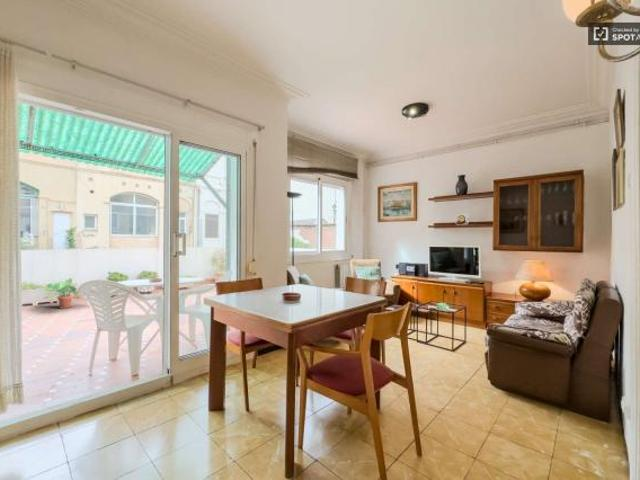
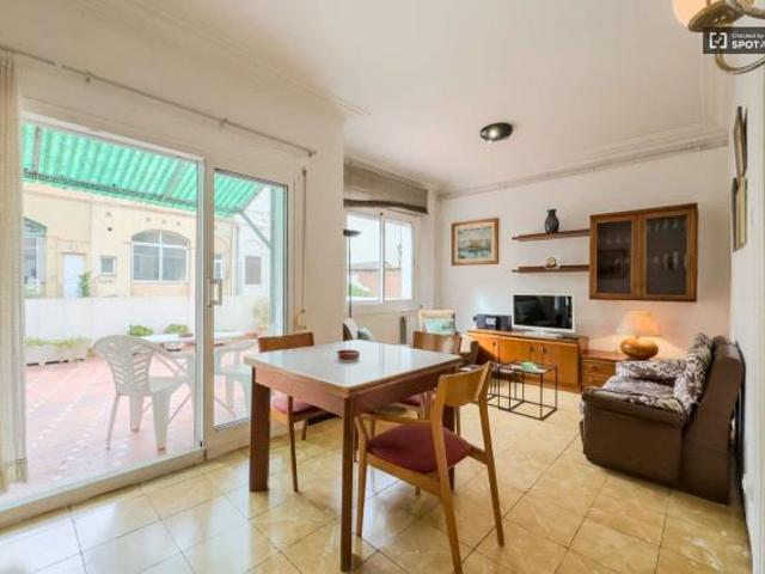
- potted plant (62, 292)
